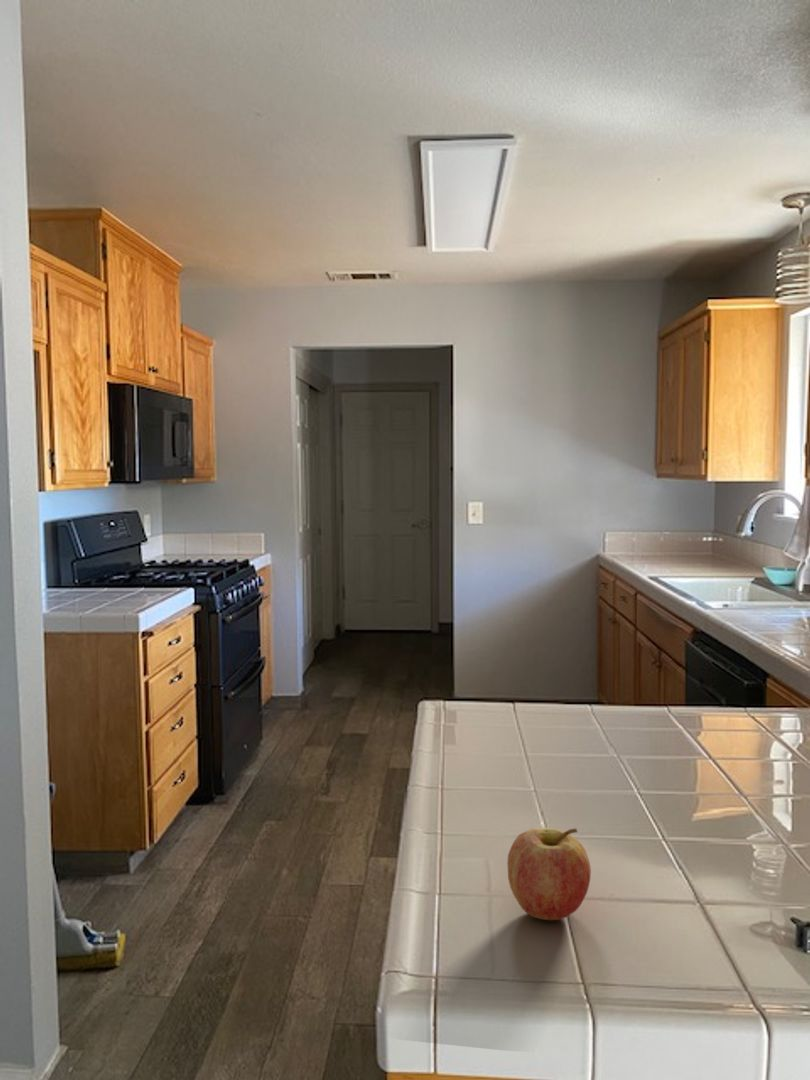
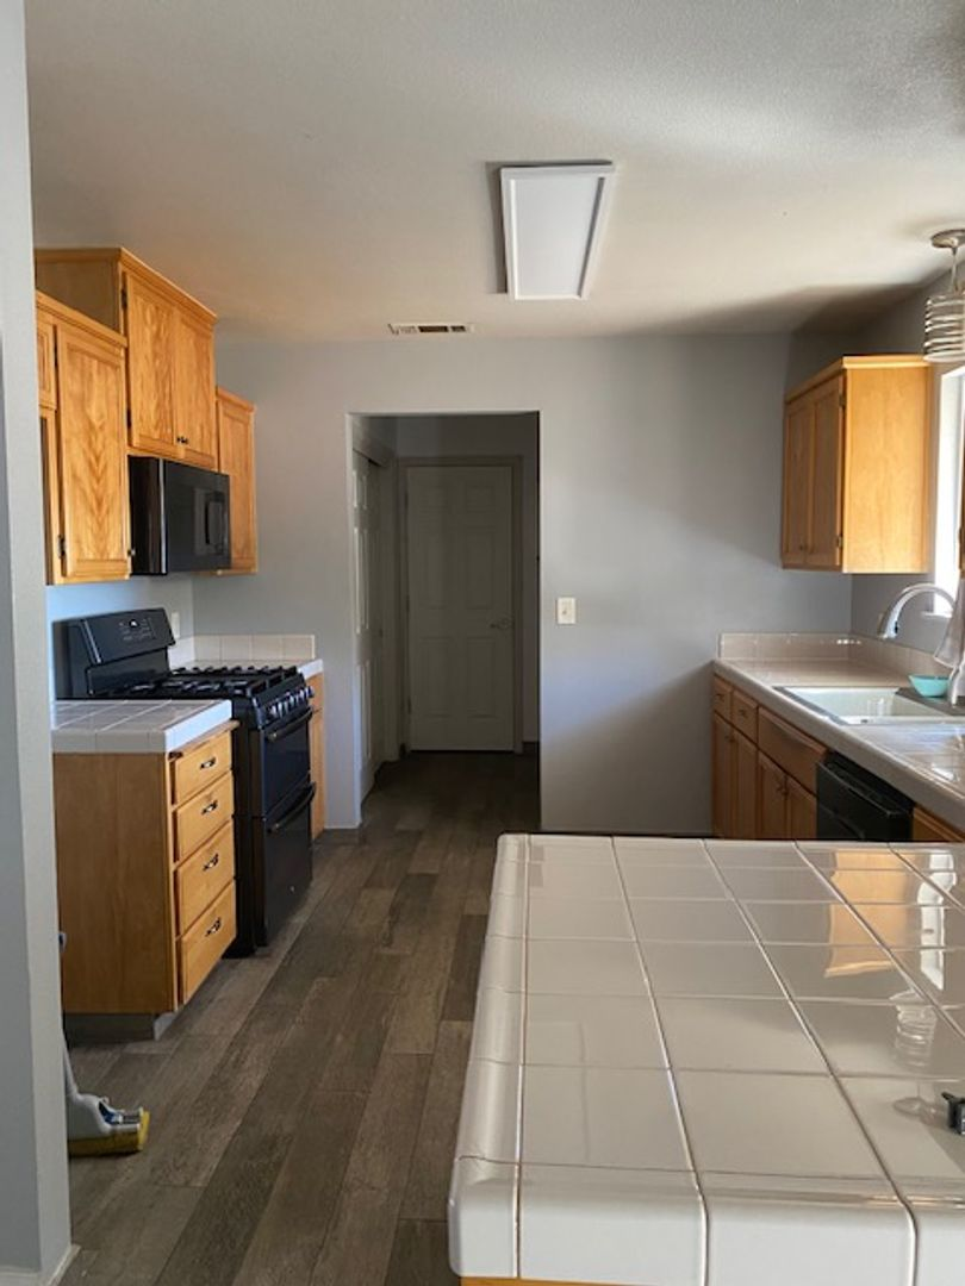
- fruit (548, 871)
